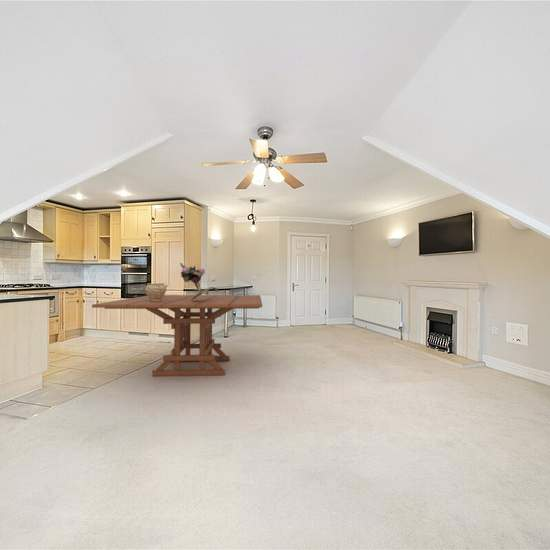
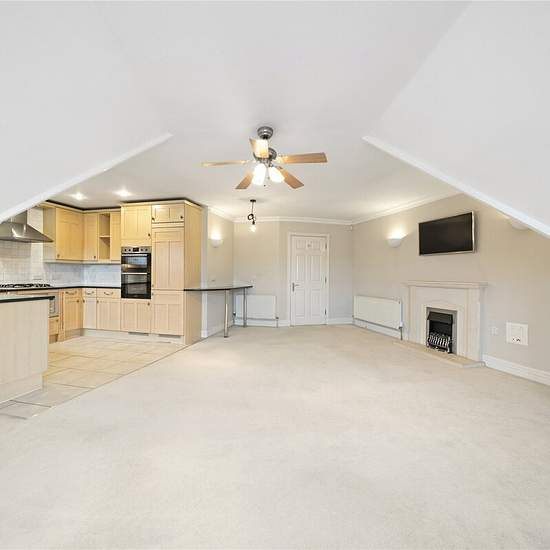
- bouquet (198, 281)
- ceramic pot (156, 291)
- dining table (190, 333)
